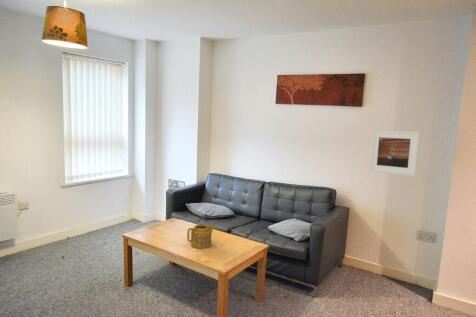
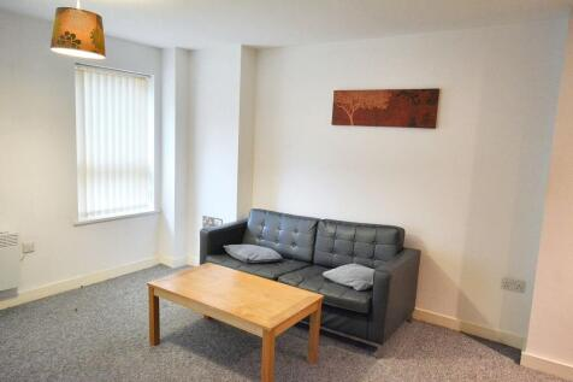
- teapot (201, 235)
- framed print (393, 152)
